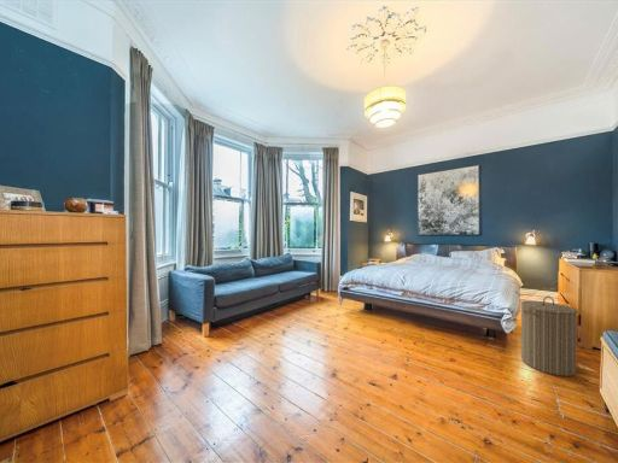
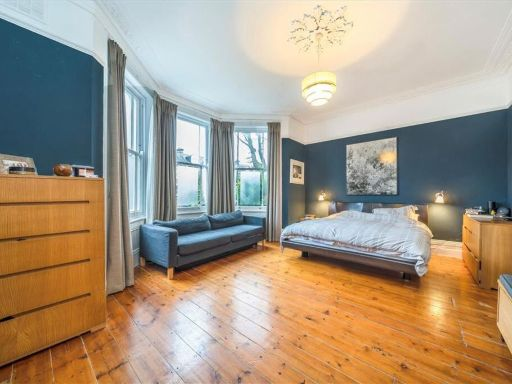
- laundry hamper (547, 330)
